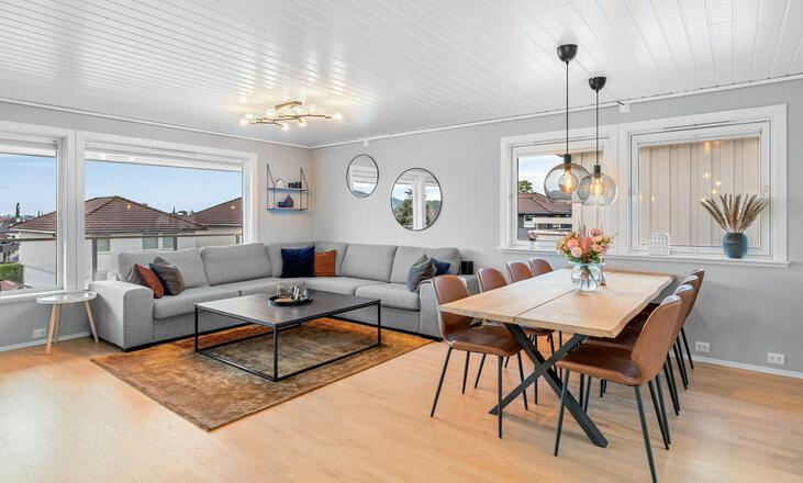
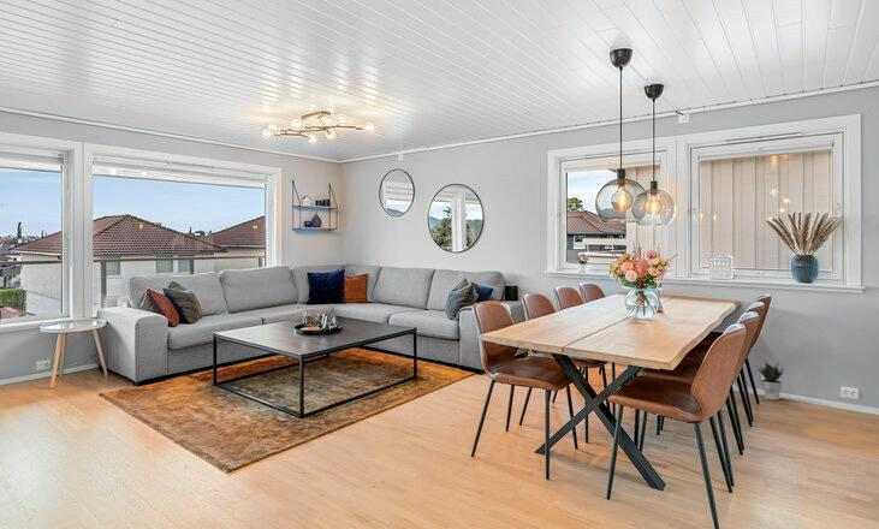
+ potted plant (770, 379)
